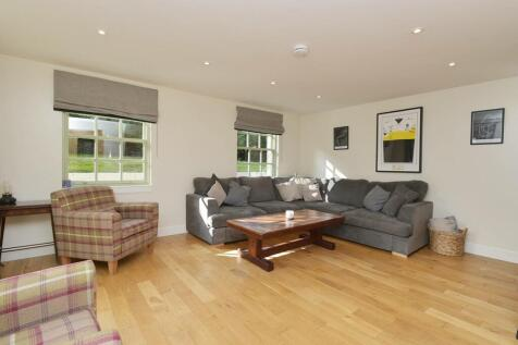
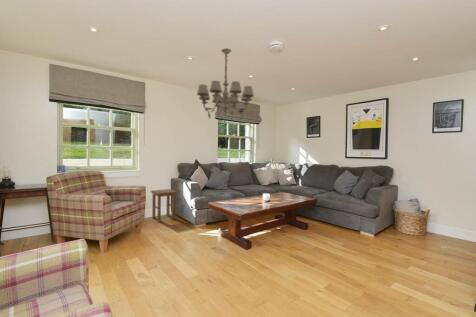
+ stool (160, 204)
+ chandelier (225, 86)
